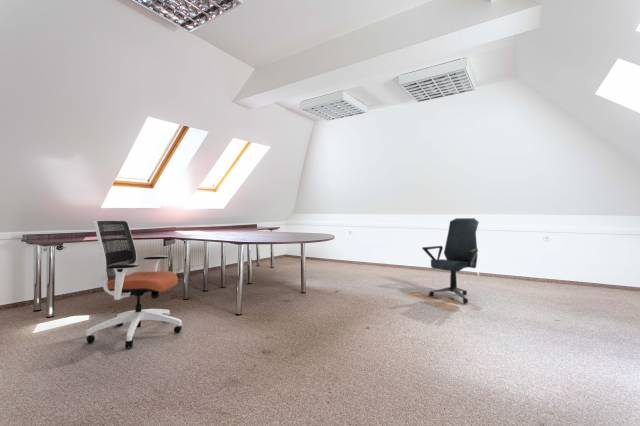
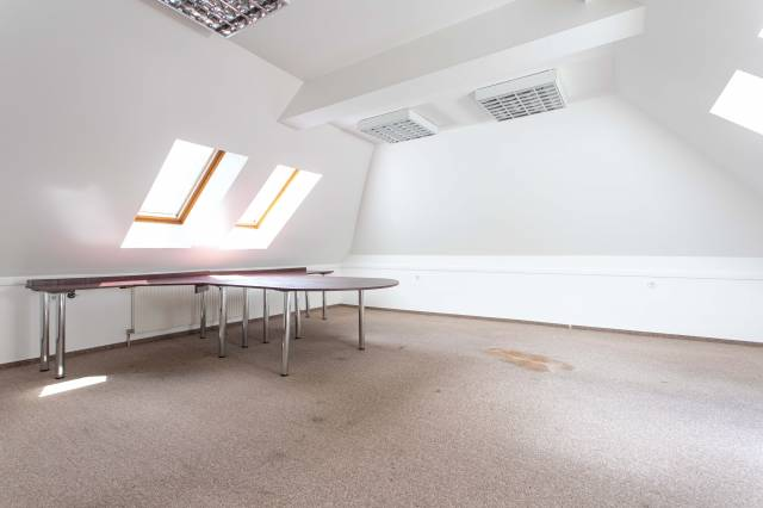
- office chair (142, 276)
- office chair (455, 257)
